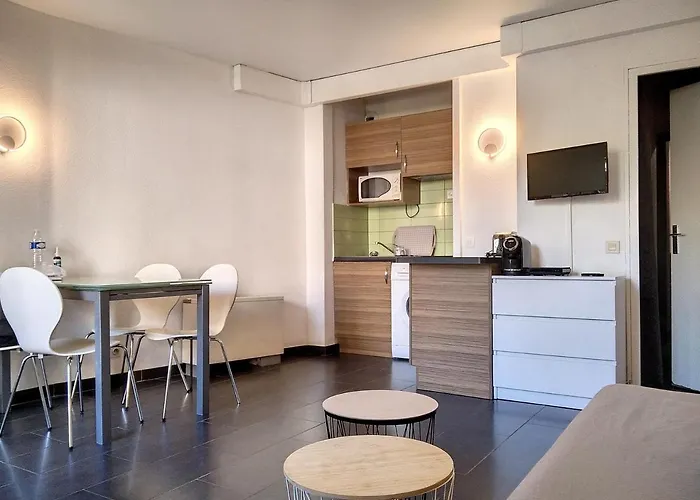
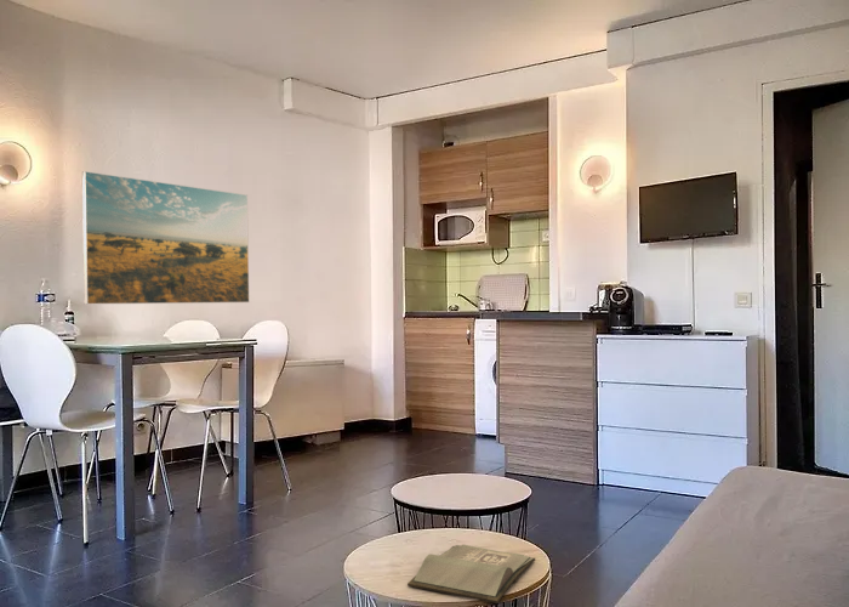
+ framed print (173, 243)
+ hardback book (474, 562)
